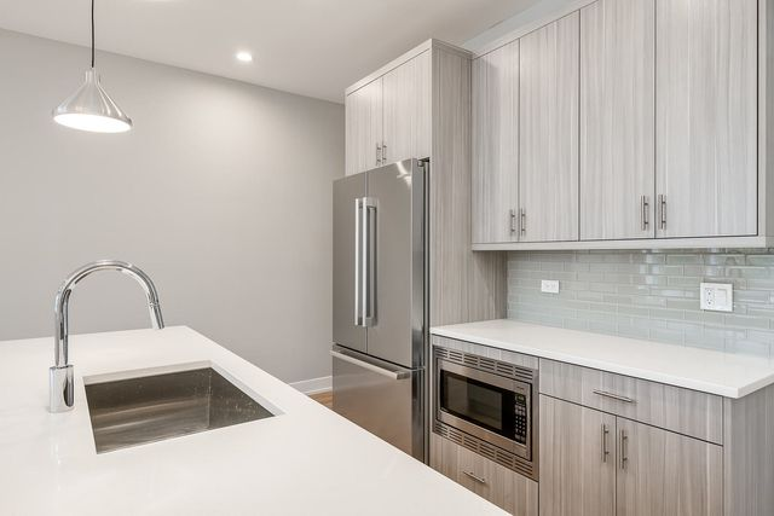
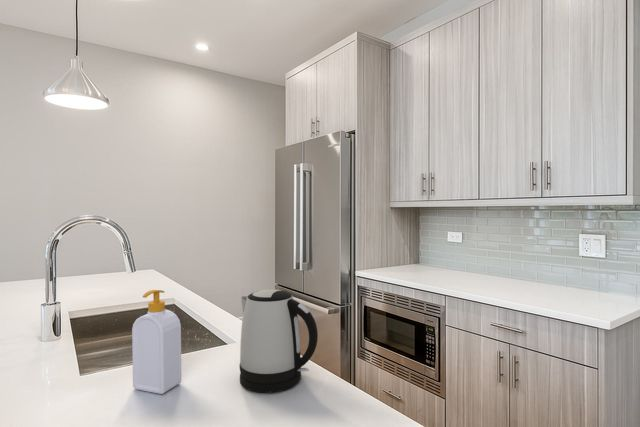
+ kettle (278, 336)
+ soap bottle (155, 338)
